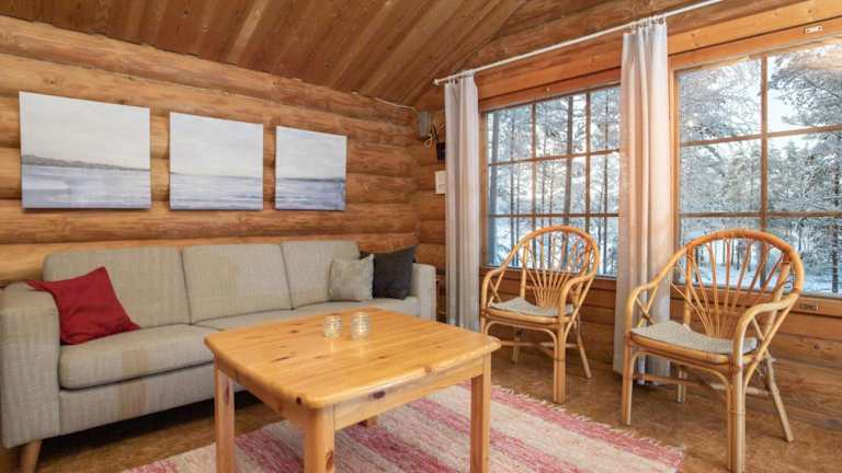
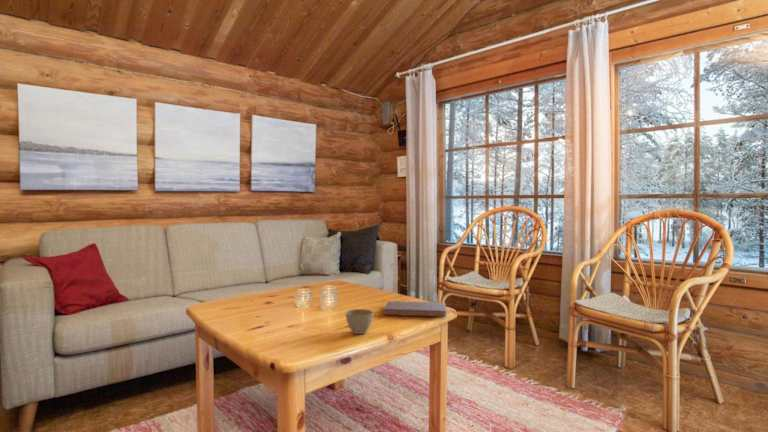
+ book (415, 308)
+ flower pot (359, 322)
